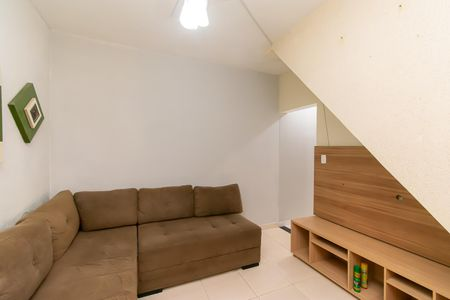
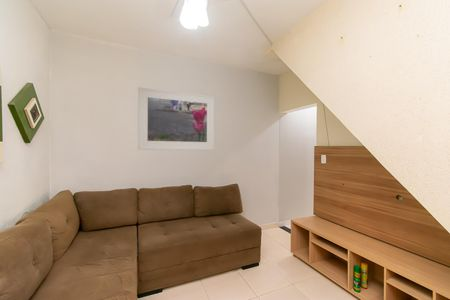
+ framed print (178, 121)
